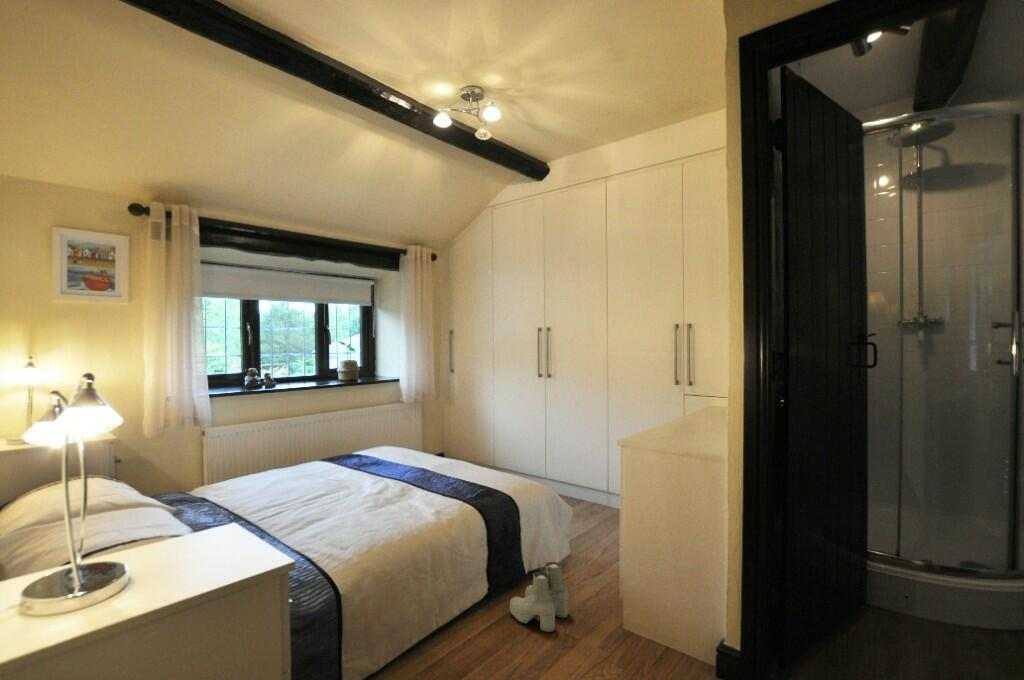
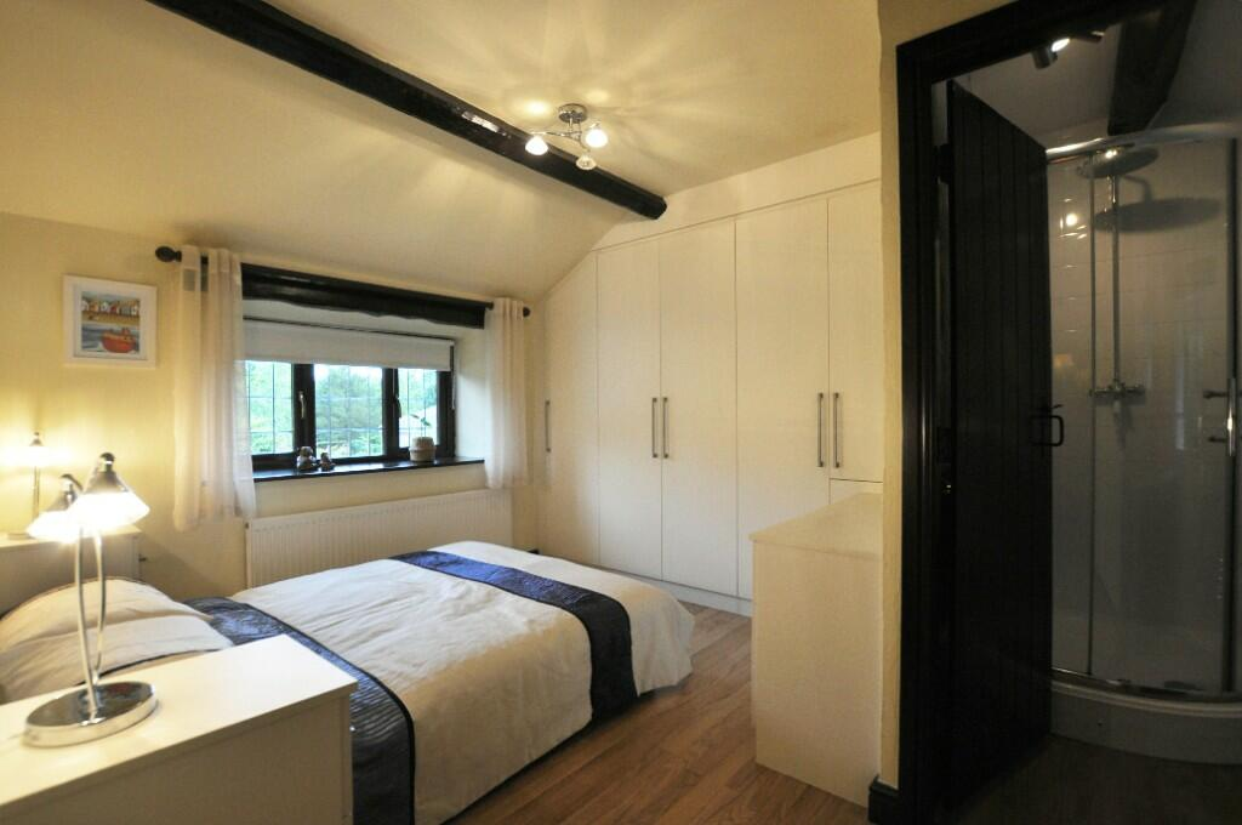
- boots (539, 590)
